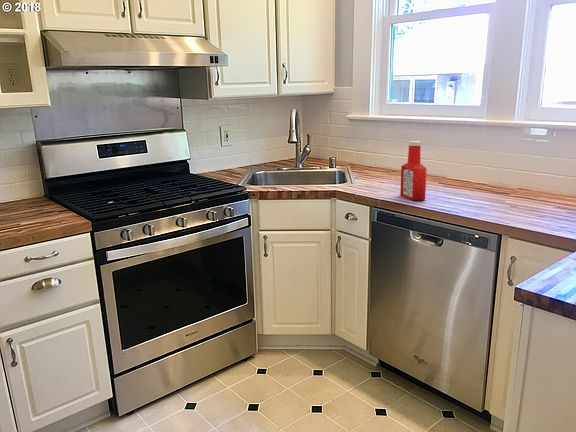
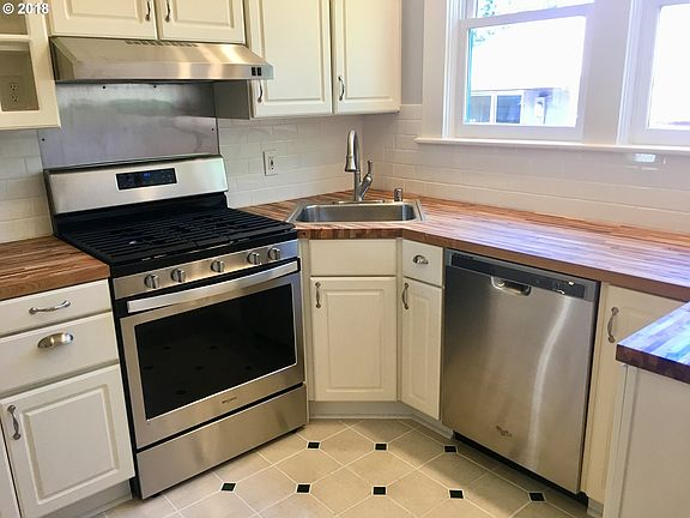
- soap bottle (413, 169)
